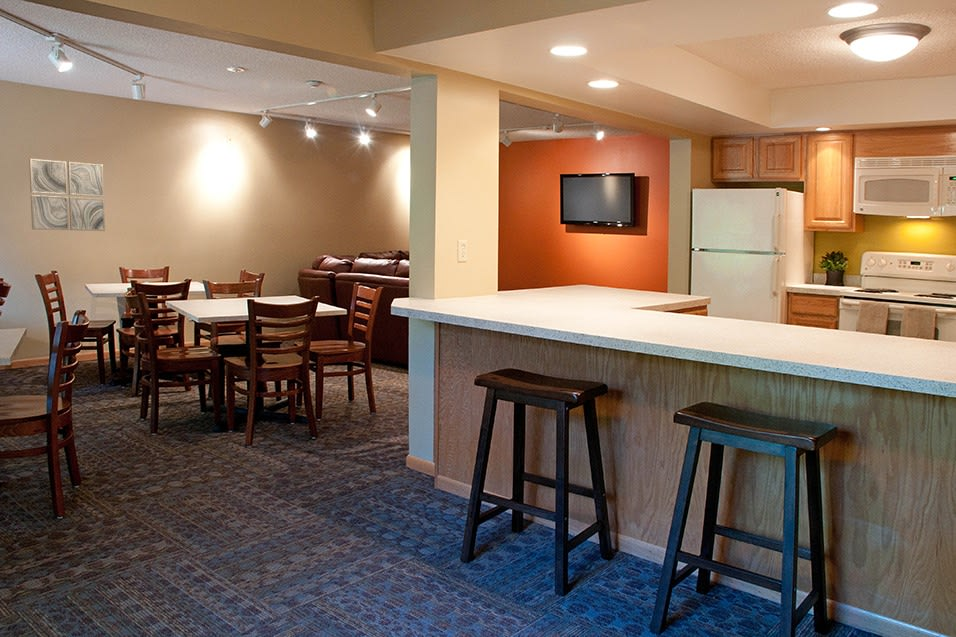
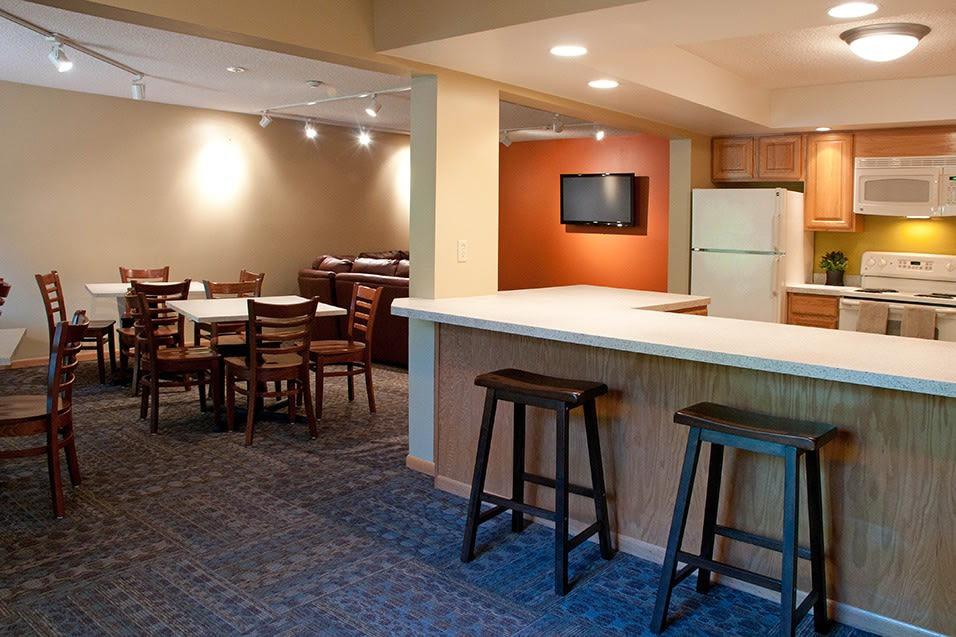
- wall art (67, 197)
